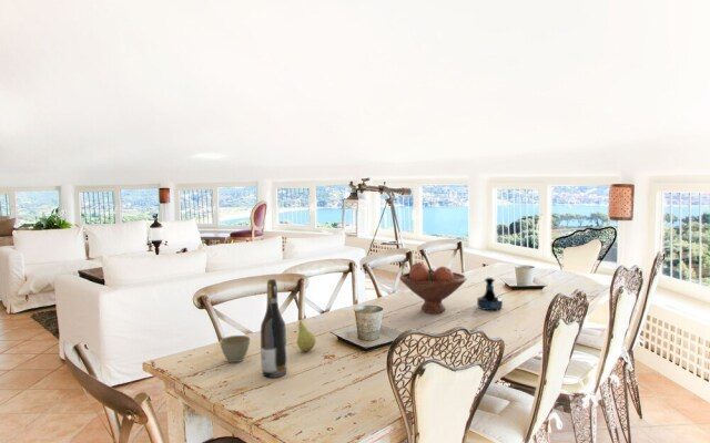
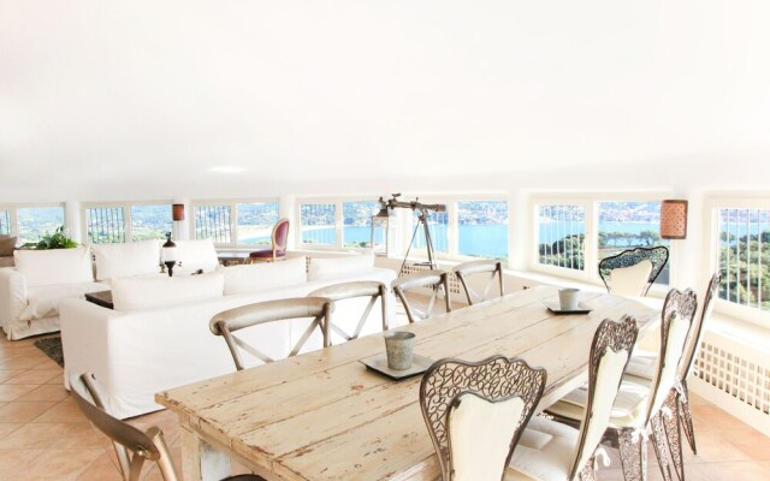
- fruit (306, 332)
- wine bottle (273, 327)
- flower pot (235, 349)
- fruit bowl (433, 287)
- tequila bottle (489, 292)
